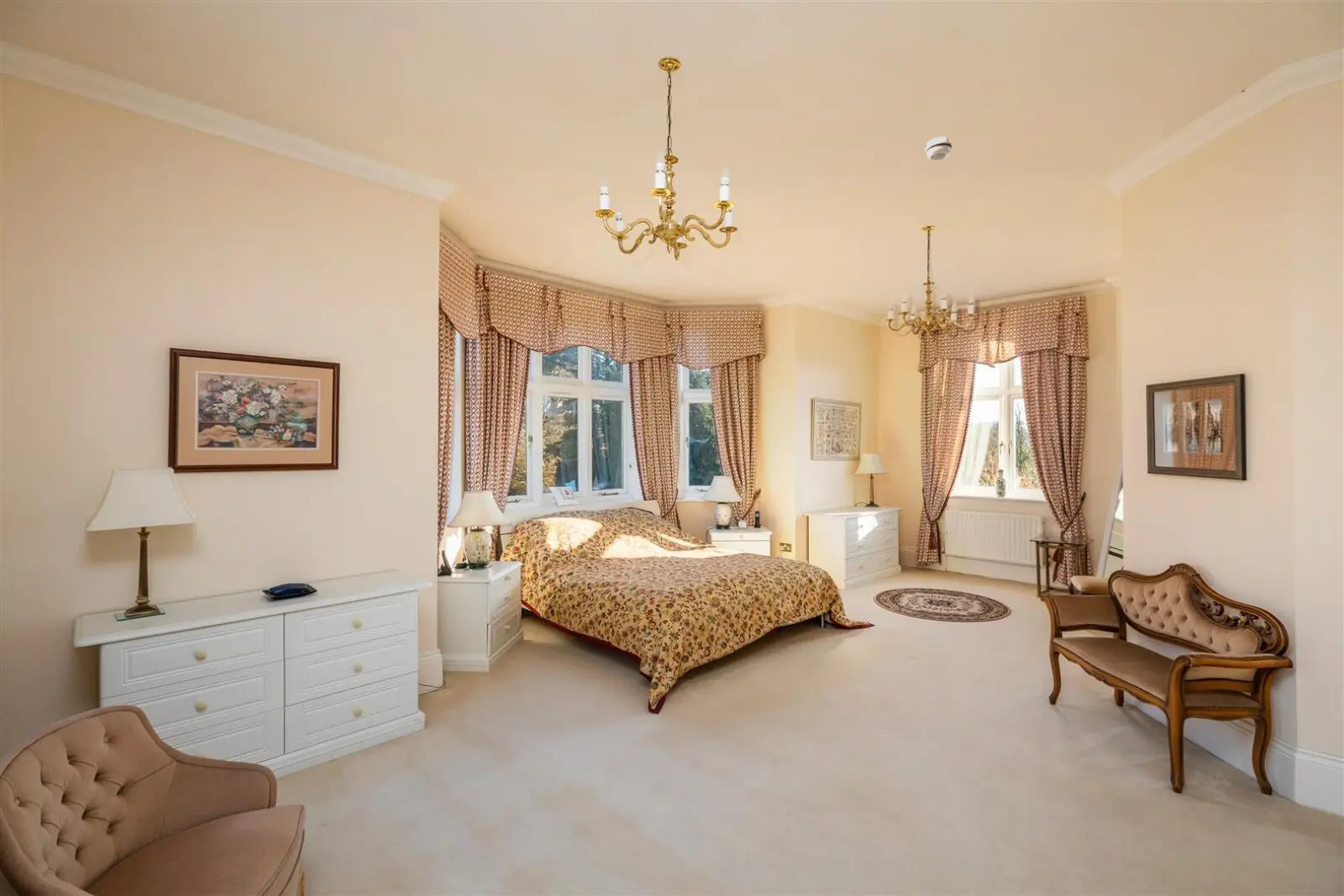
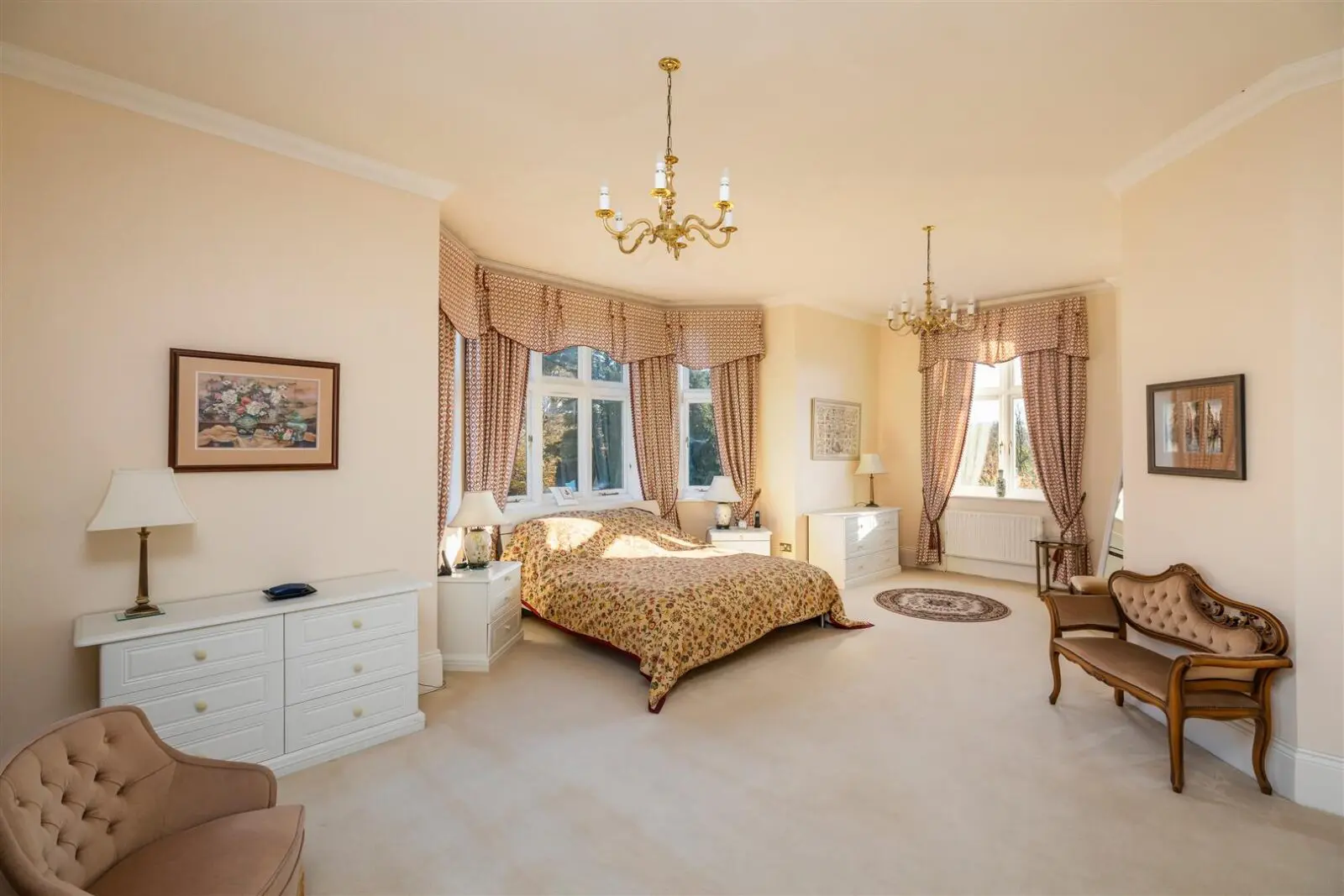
- smoke detector (938, 149)
